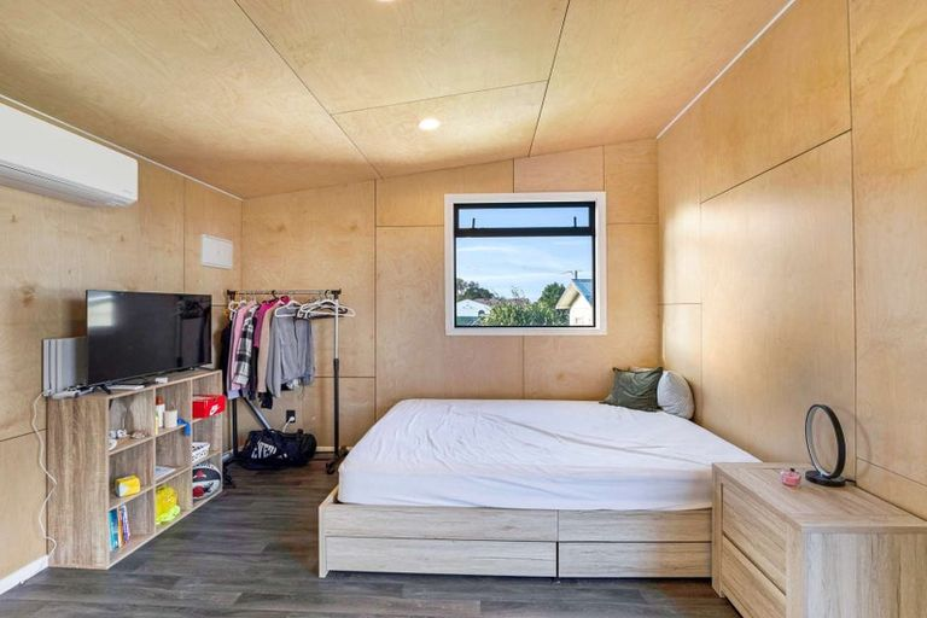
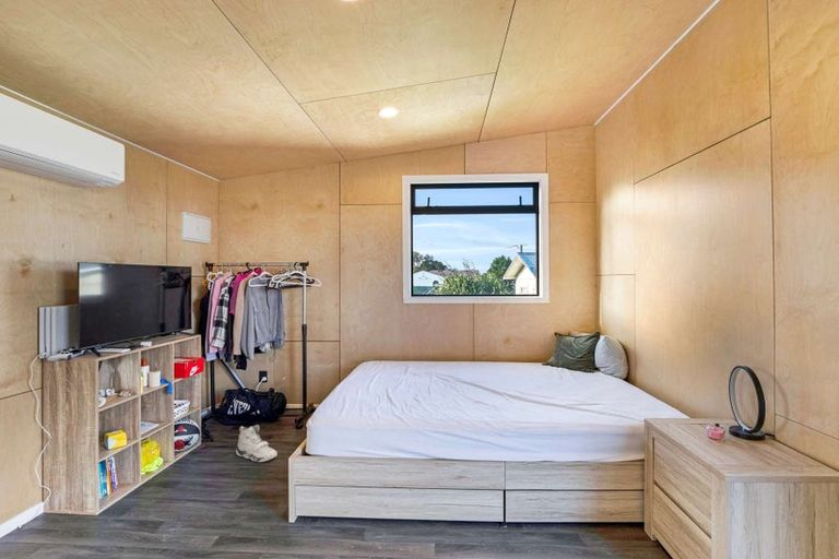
+ sneaker (256, 442)
